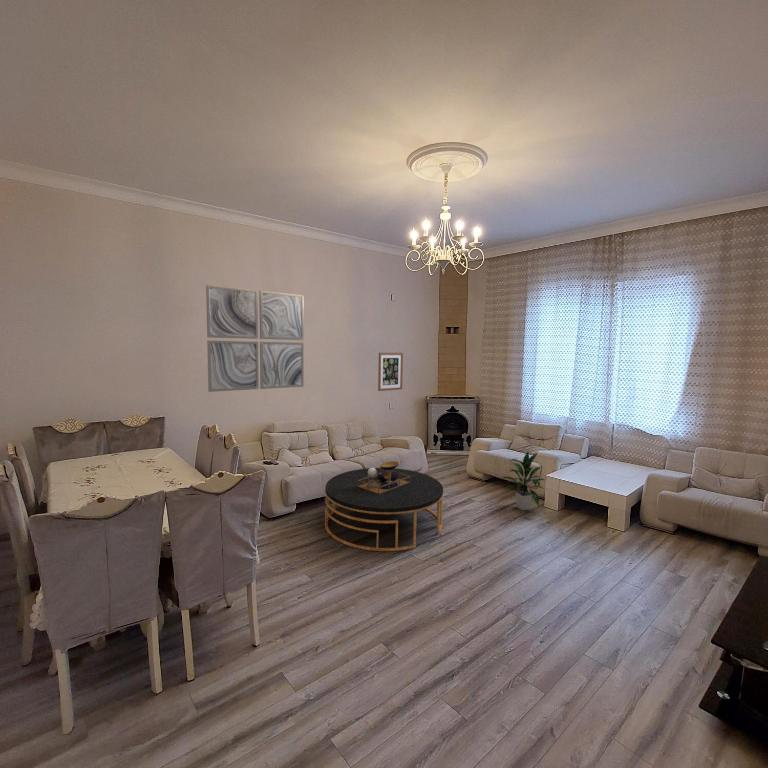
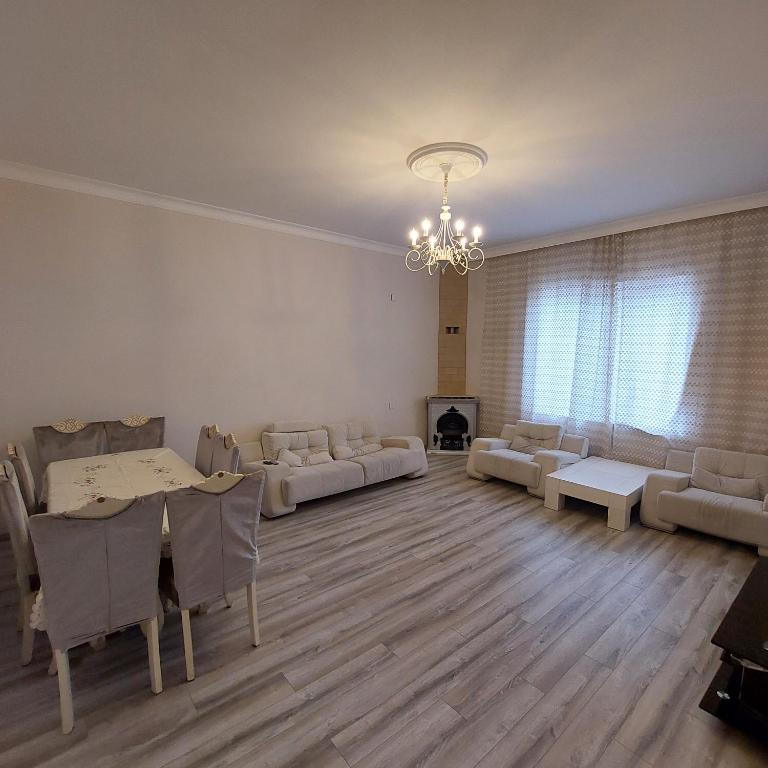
- wall art (260, 338)
- wall art (390, 371)
- indoor plant (524, 481)
- coffee table (384, 493)
